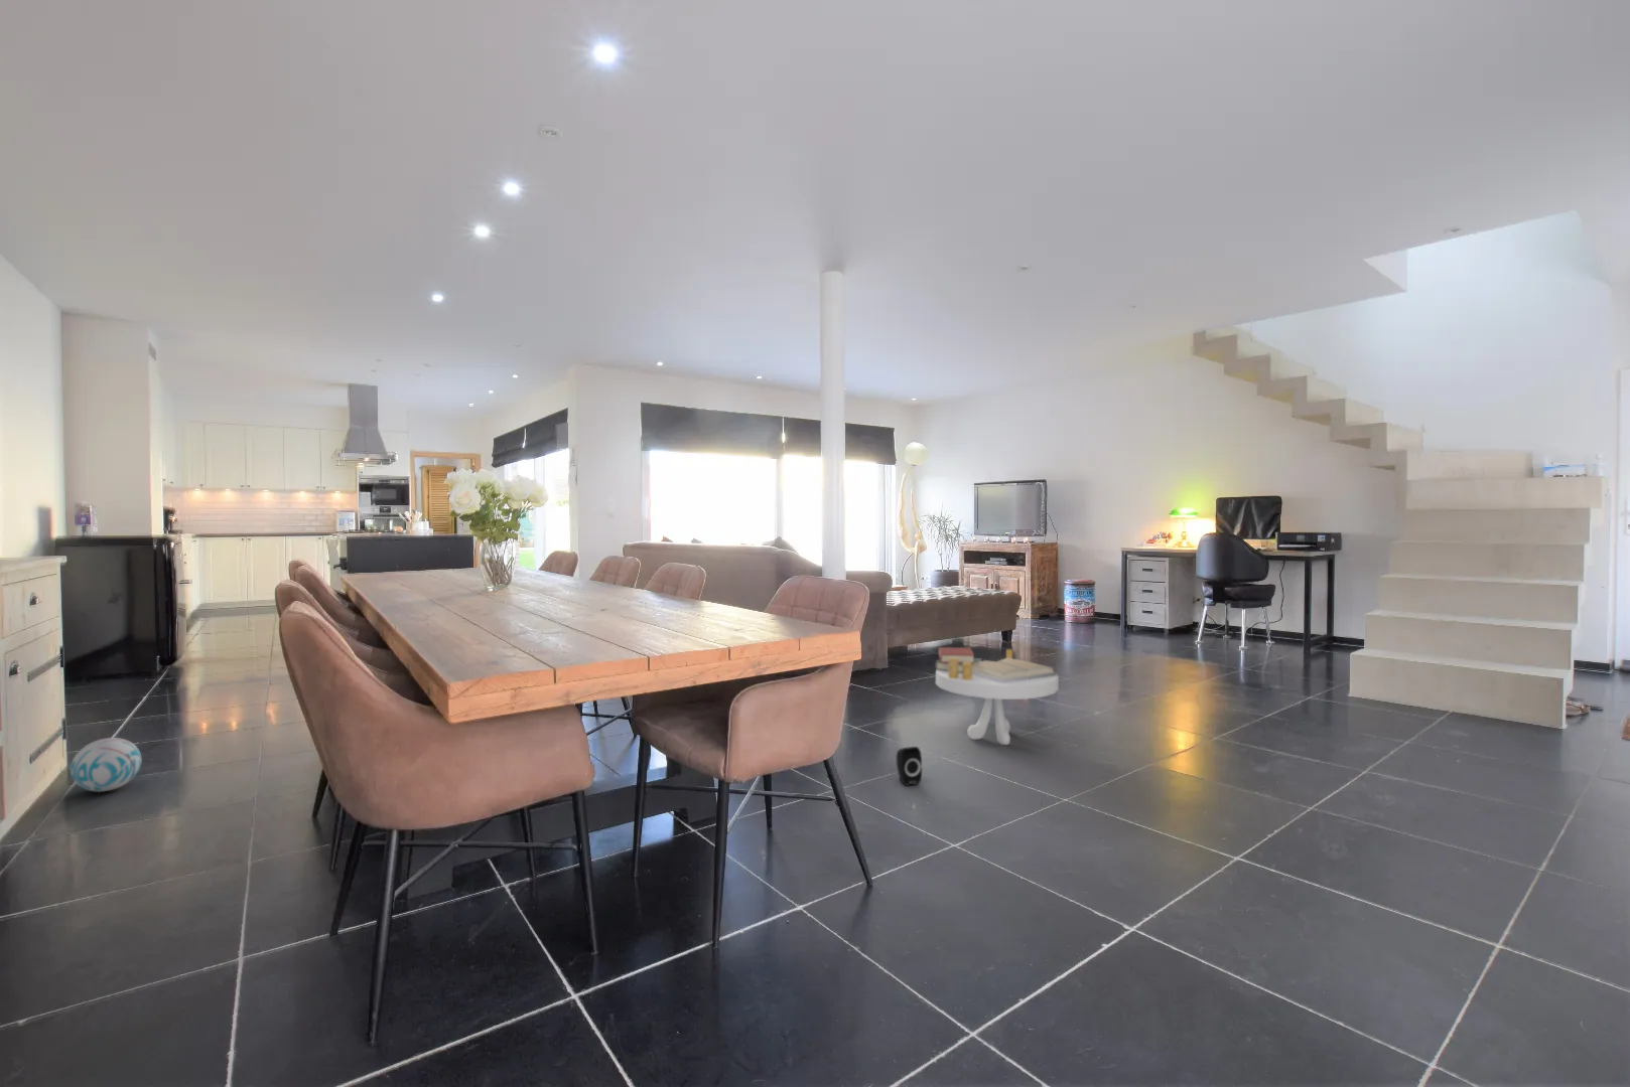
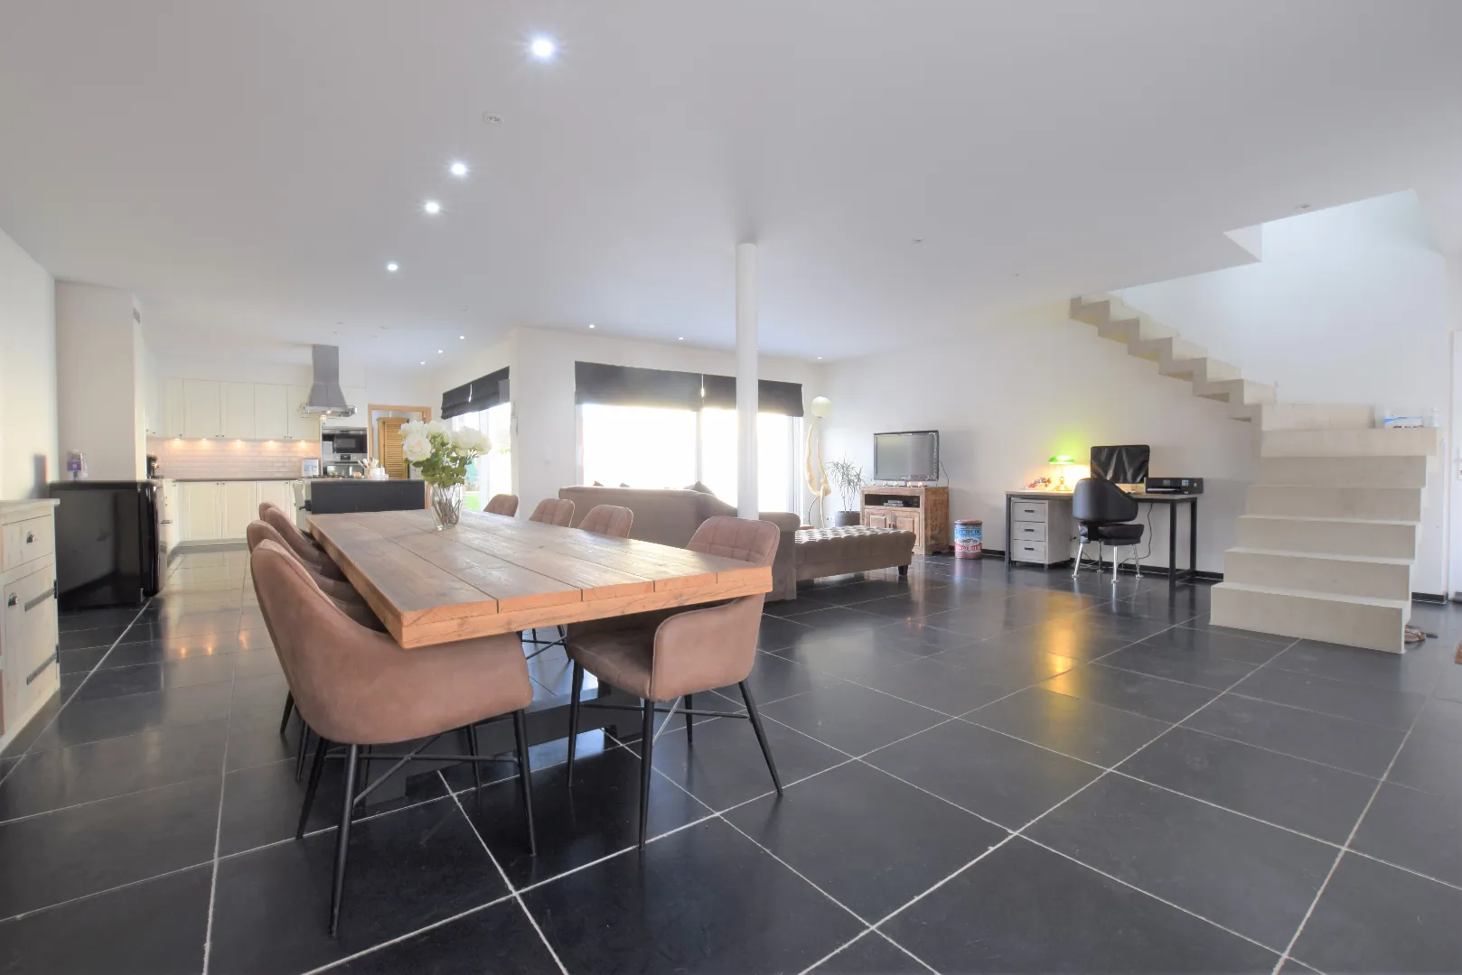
- ball (106, 764)
- speaker (907, 763)
- side table (993, 694)
